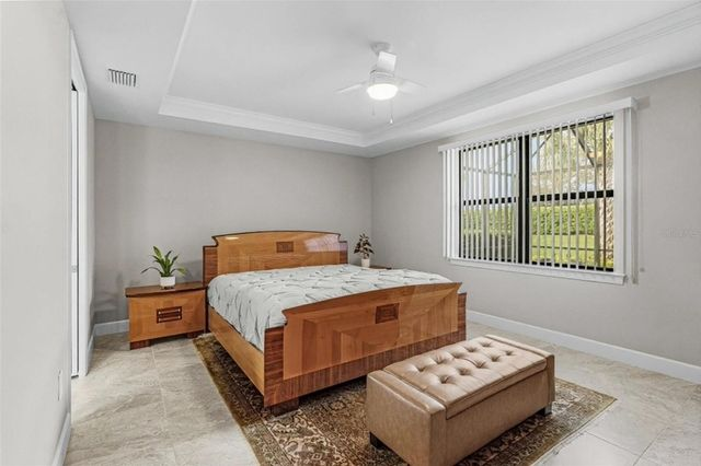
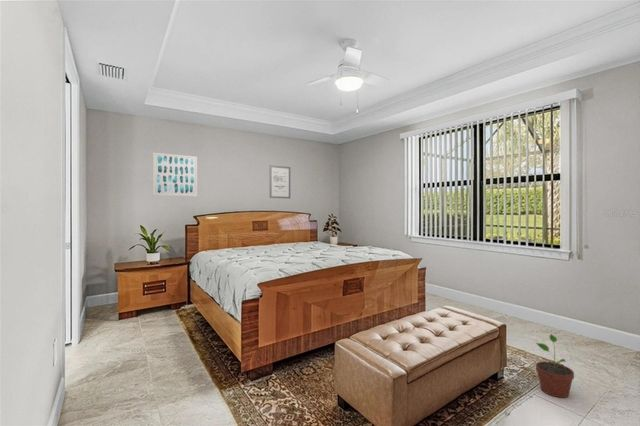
+ potted plant (554, 364)
+ wall art (175, 175)
+ wall art (280, 182)
